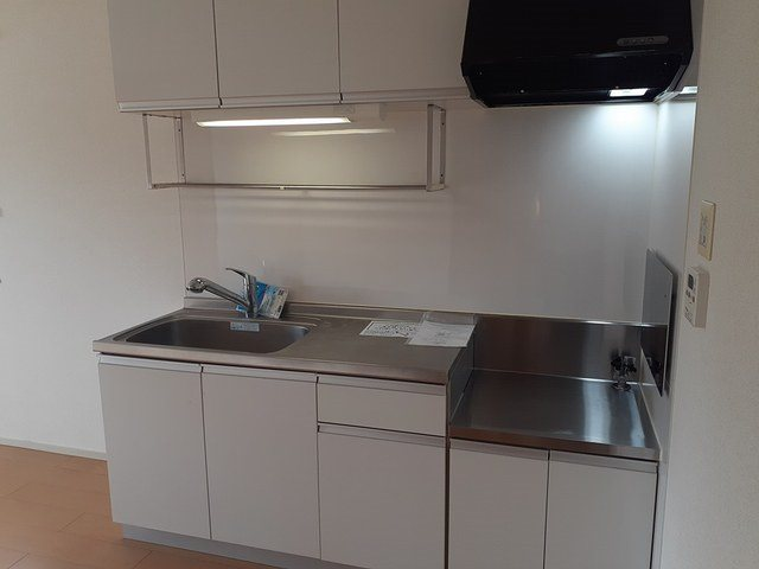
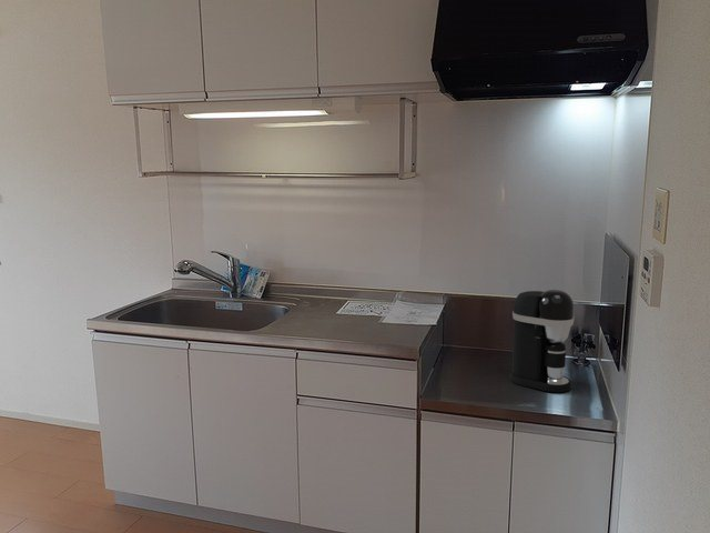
+ coffee maker (541, 336)
